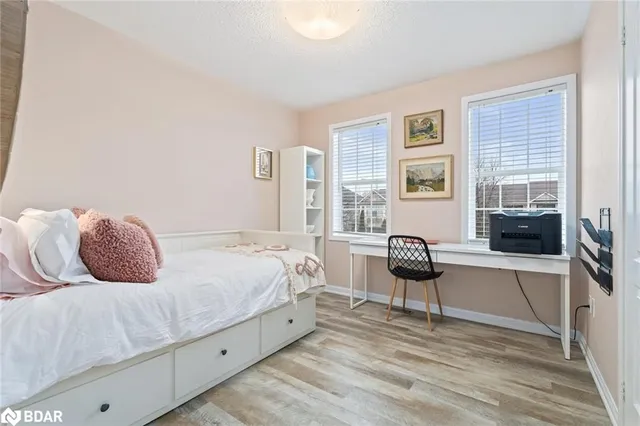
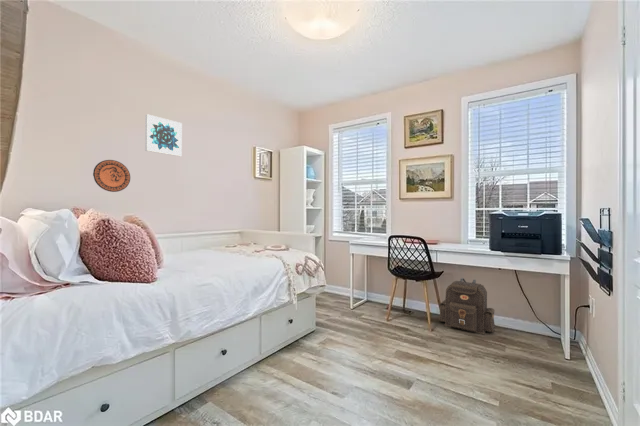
+ wall art (164, 136)
+ decorative plate (112, 175)
+ backpack (466, 303)
